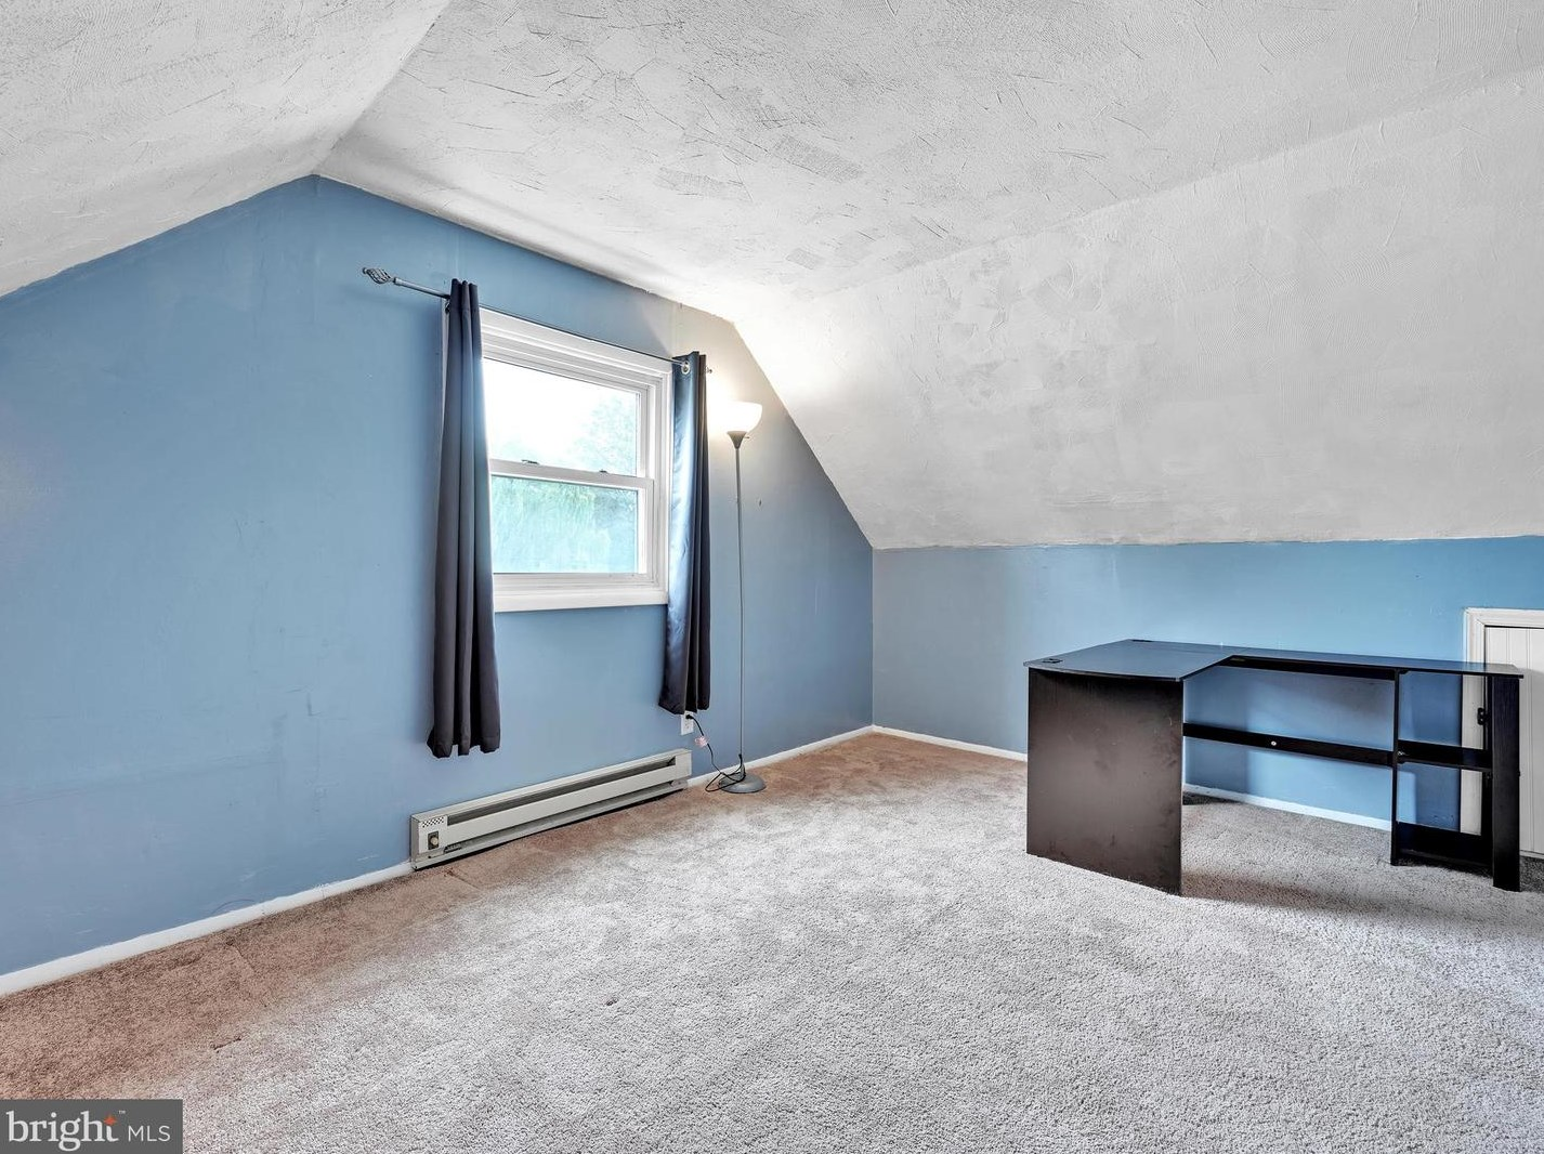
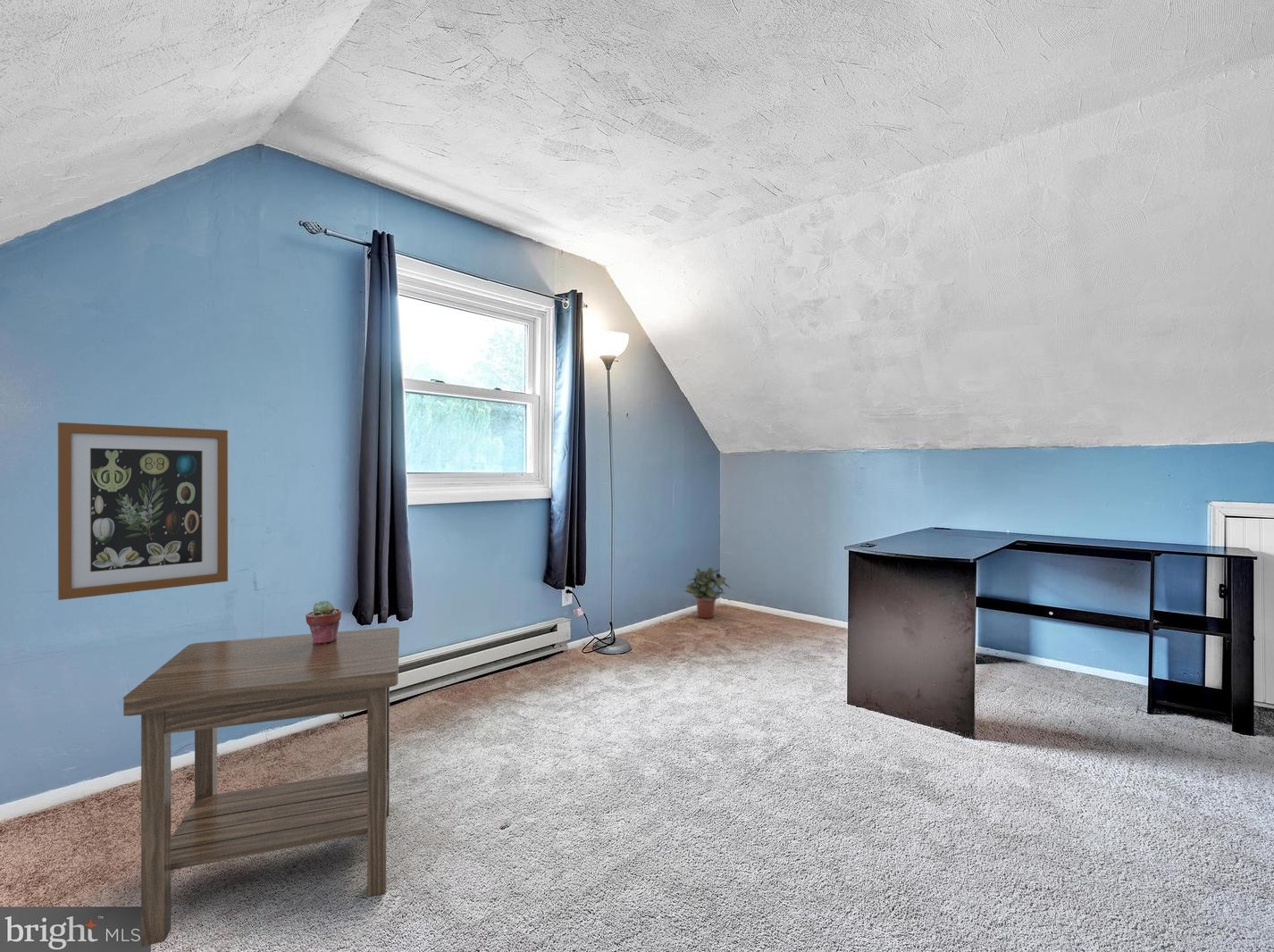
+ potted plant (706, 591)
+ wall art (149, 508)
+ potted succulent (323, 620)
+ side table (291, 782)
